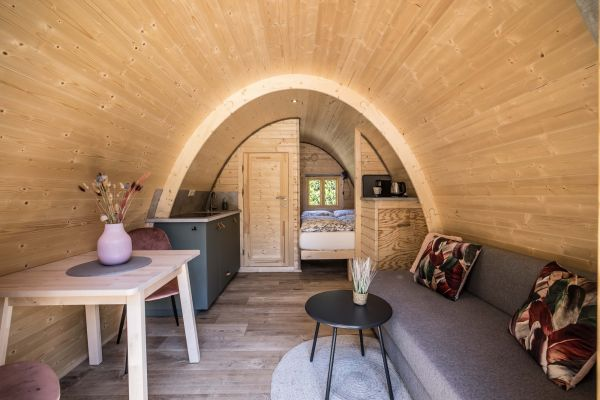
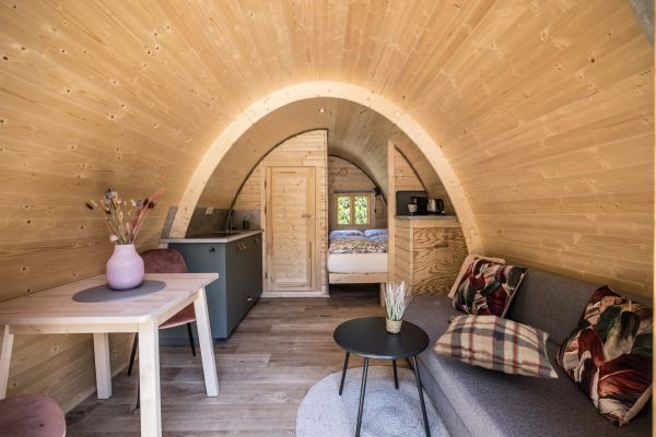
+ cushion (491, 341)
